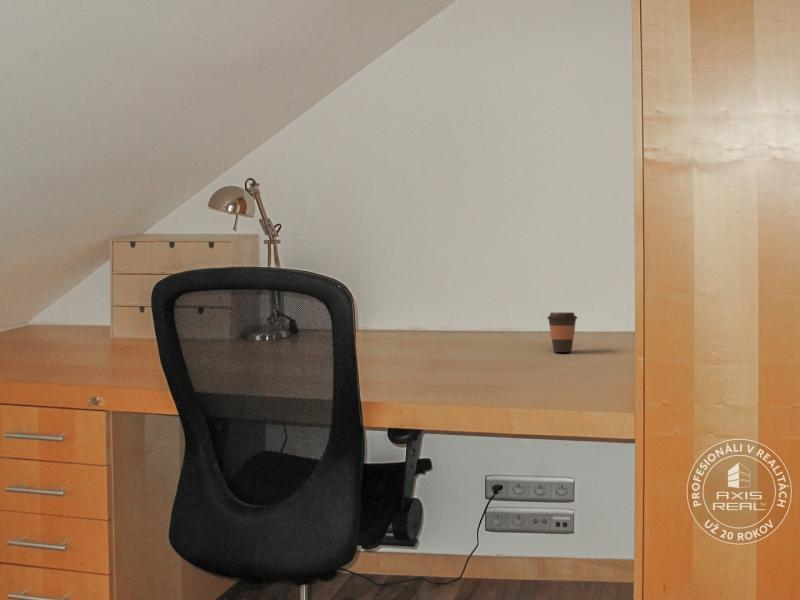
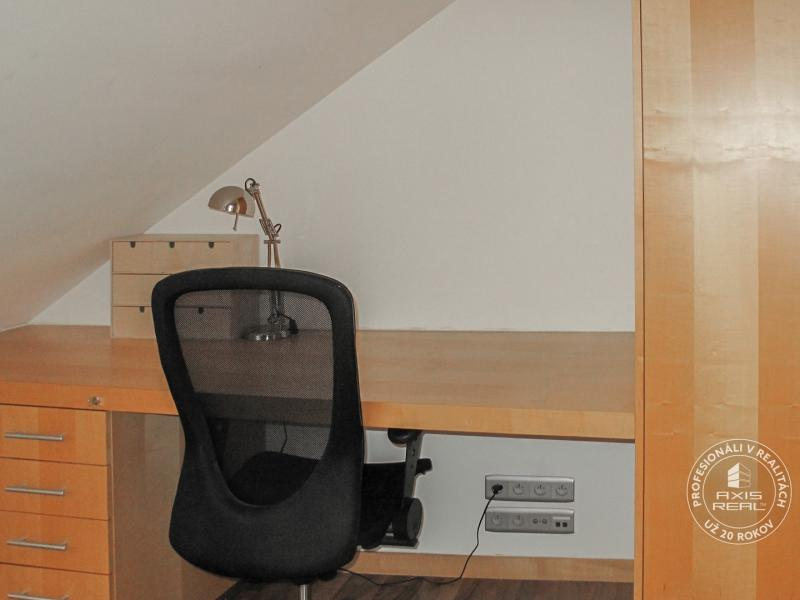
- coffee cup (562, 332)
